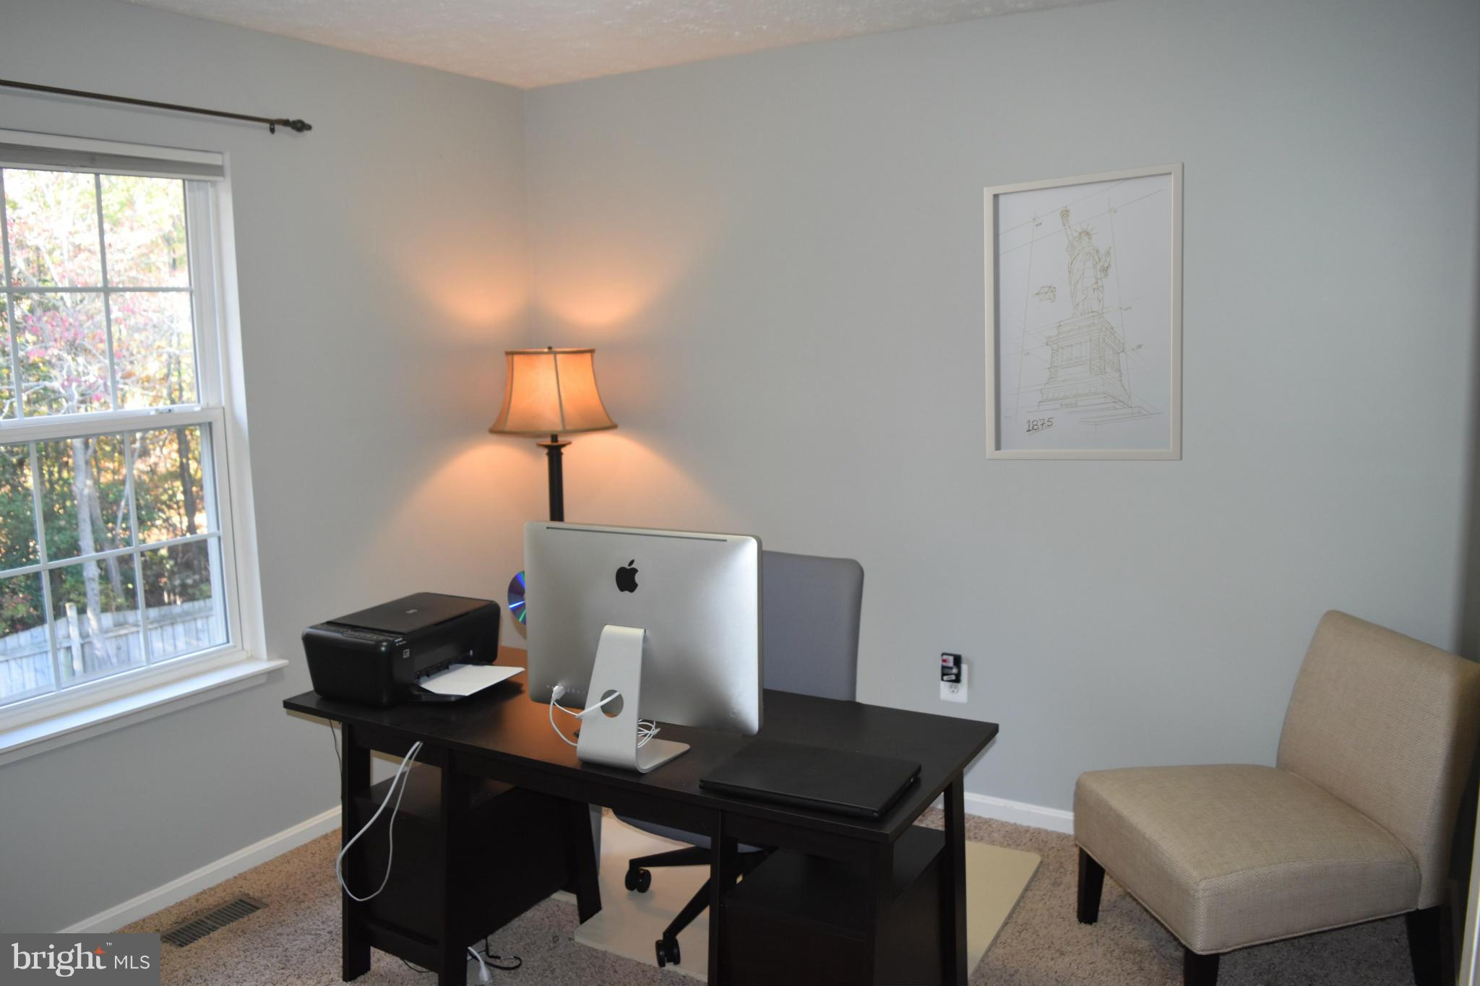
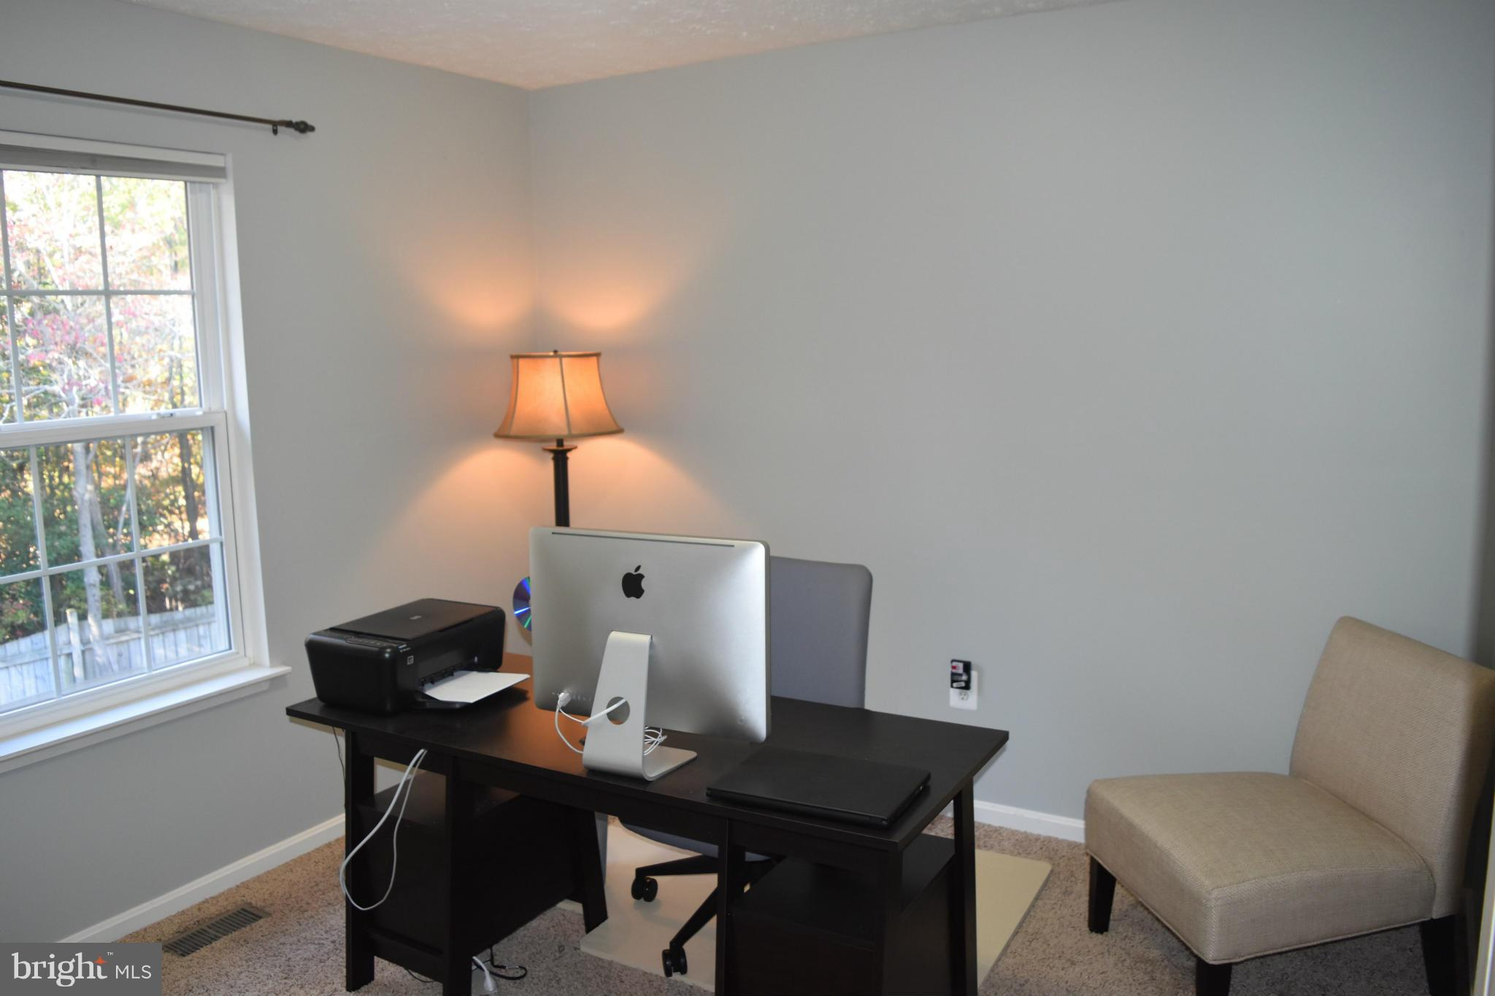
- wall art (1079, 319)
